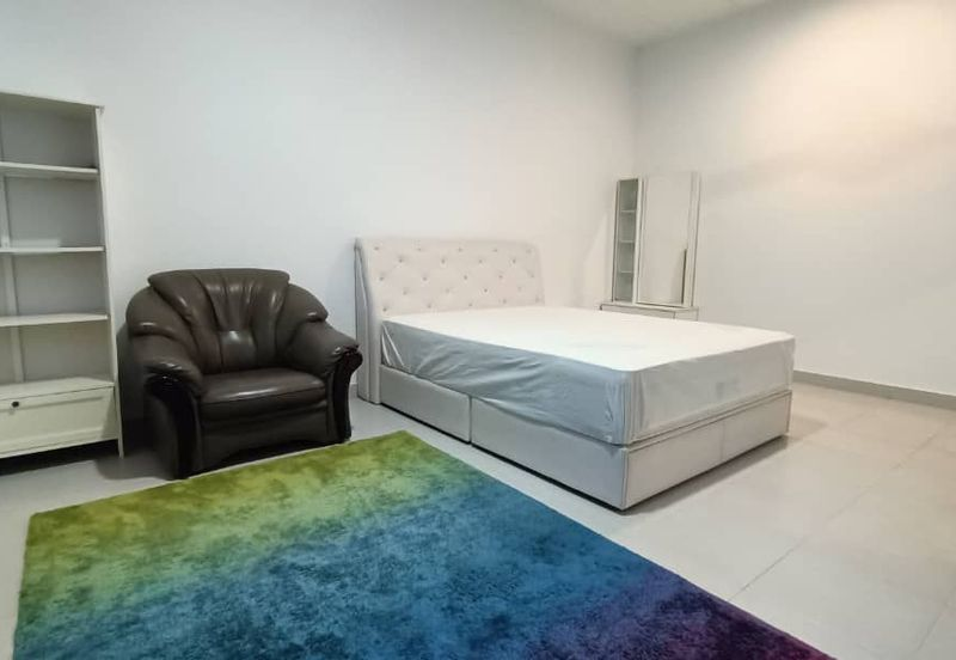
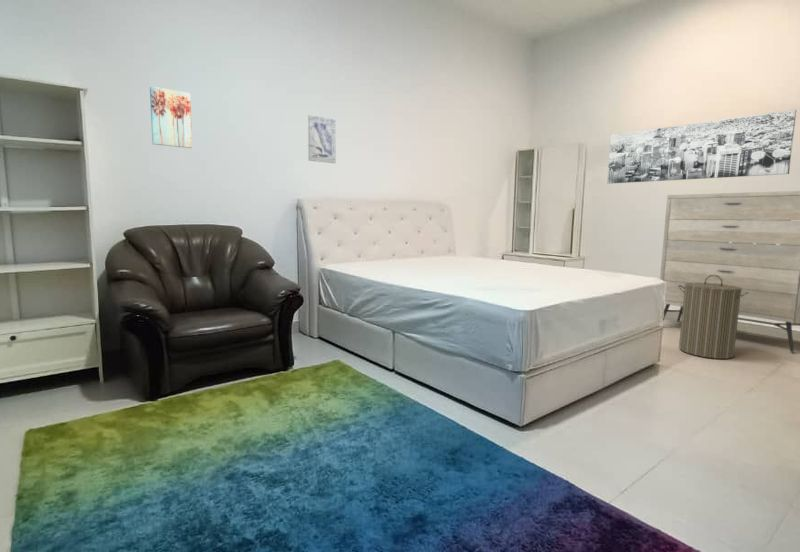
+ wall art (171, 118)
+ laundry hamper (709, 313)
+ wall art (322, 139)
+ dresser (735, 266)
+ wall art (688, 152)
